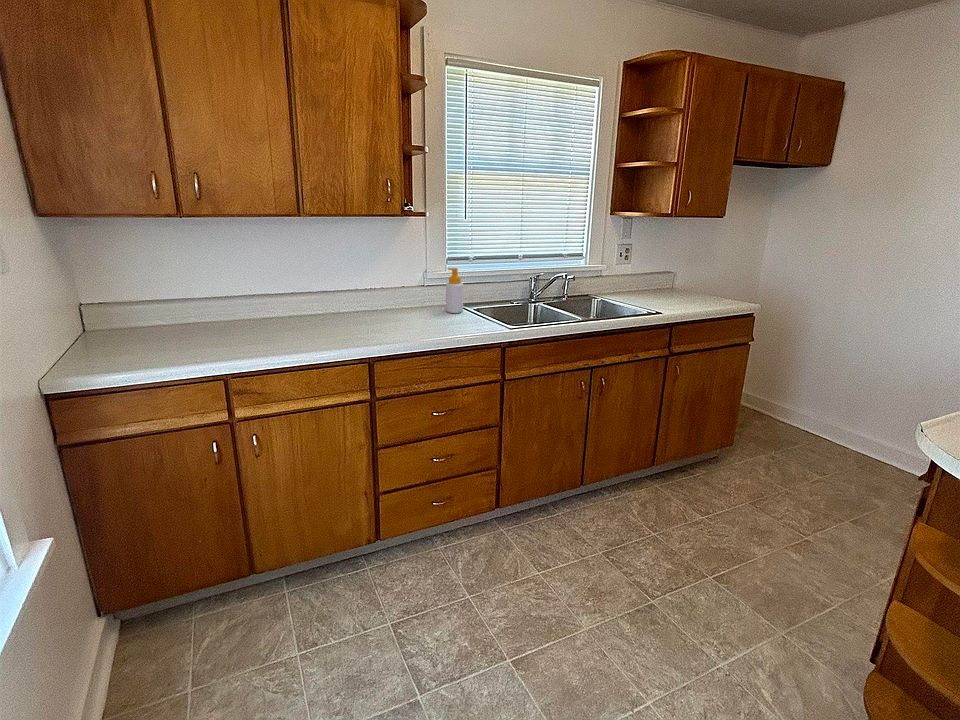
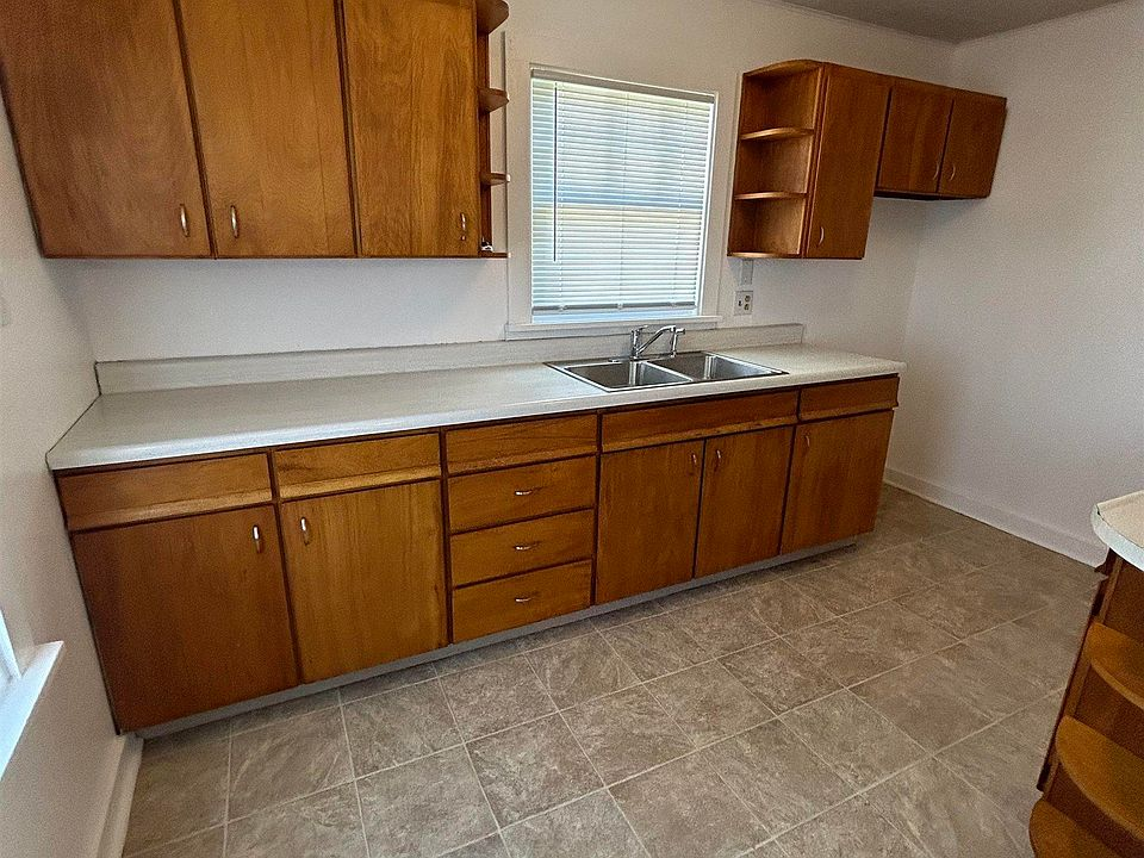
- soap bottle (454, 289)
